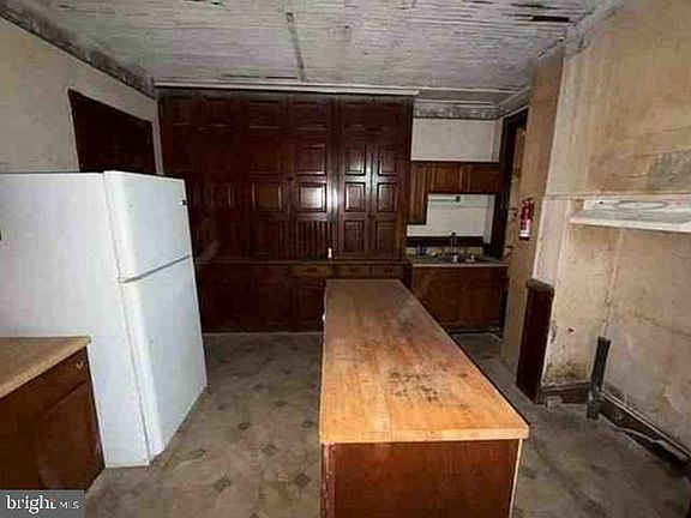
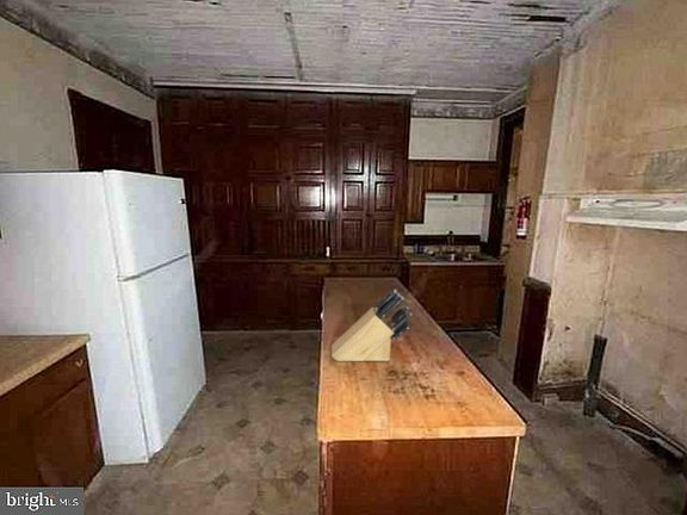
+ knife block (371, 324)
